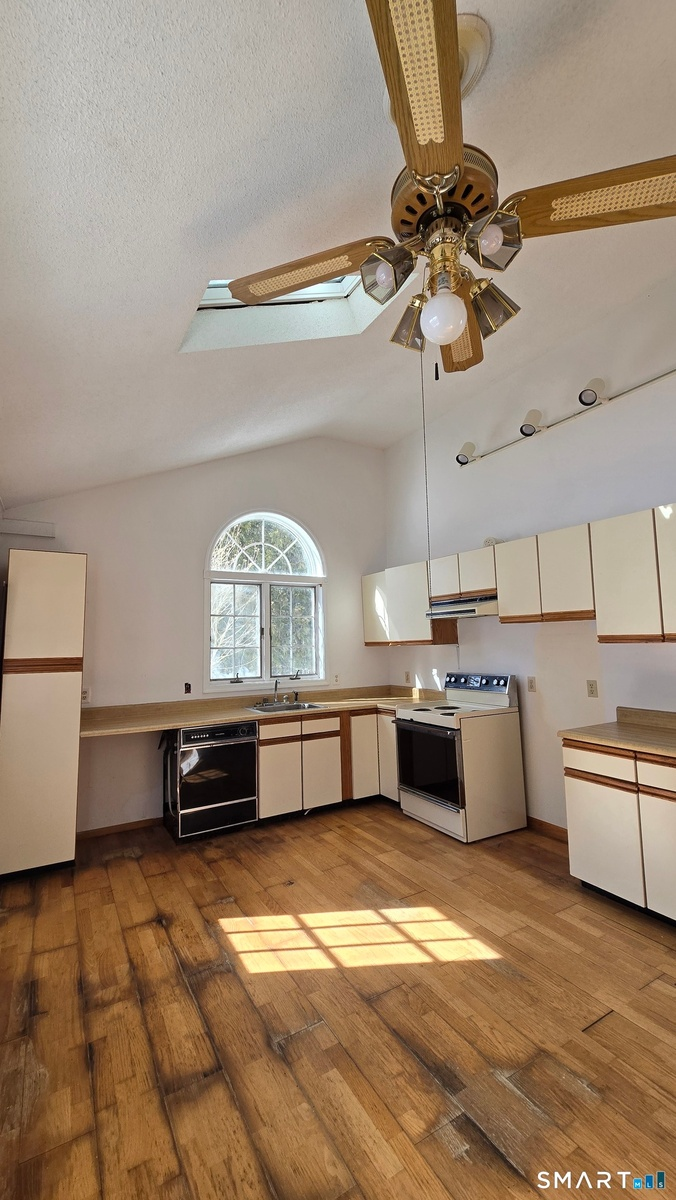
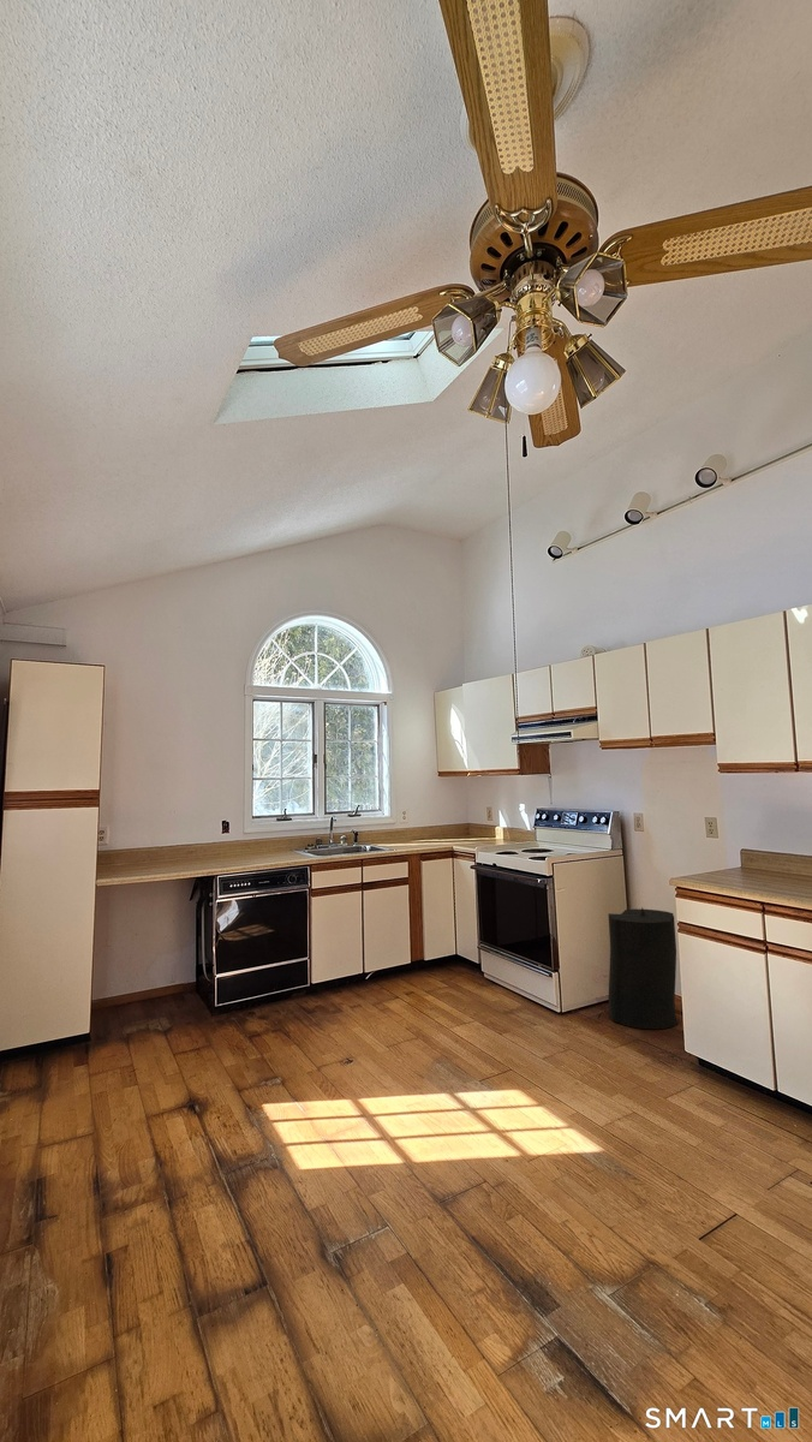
+ trash can (643, 961)
